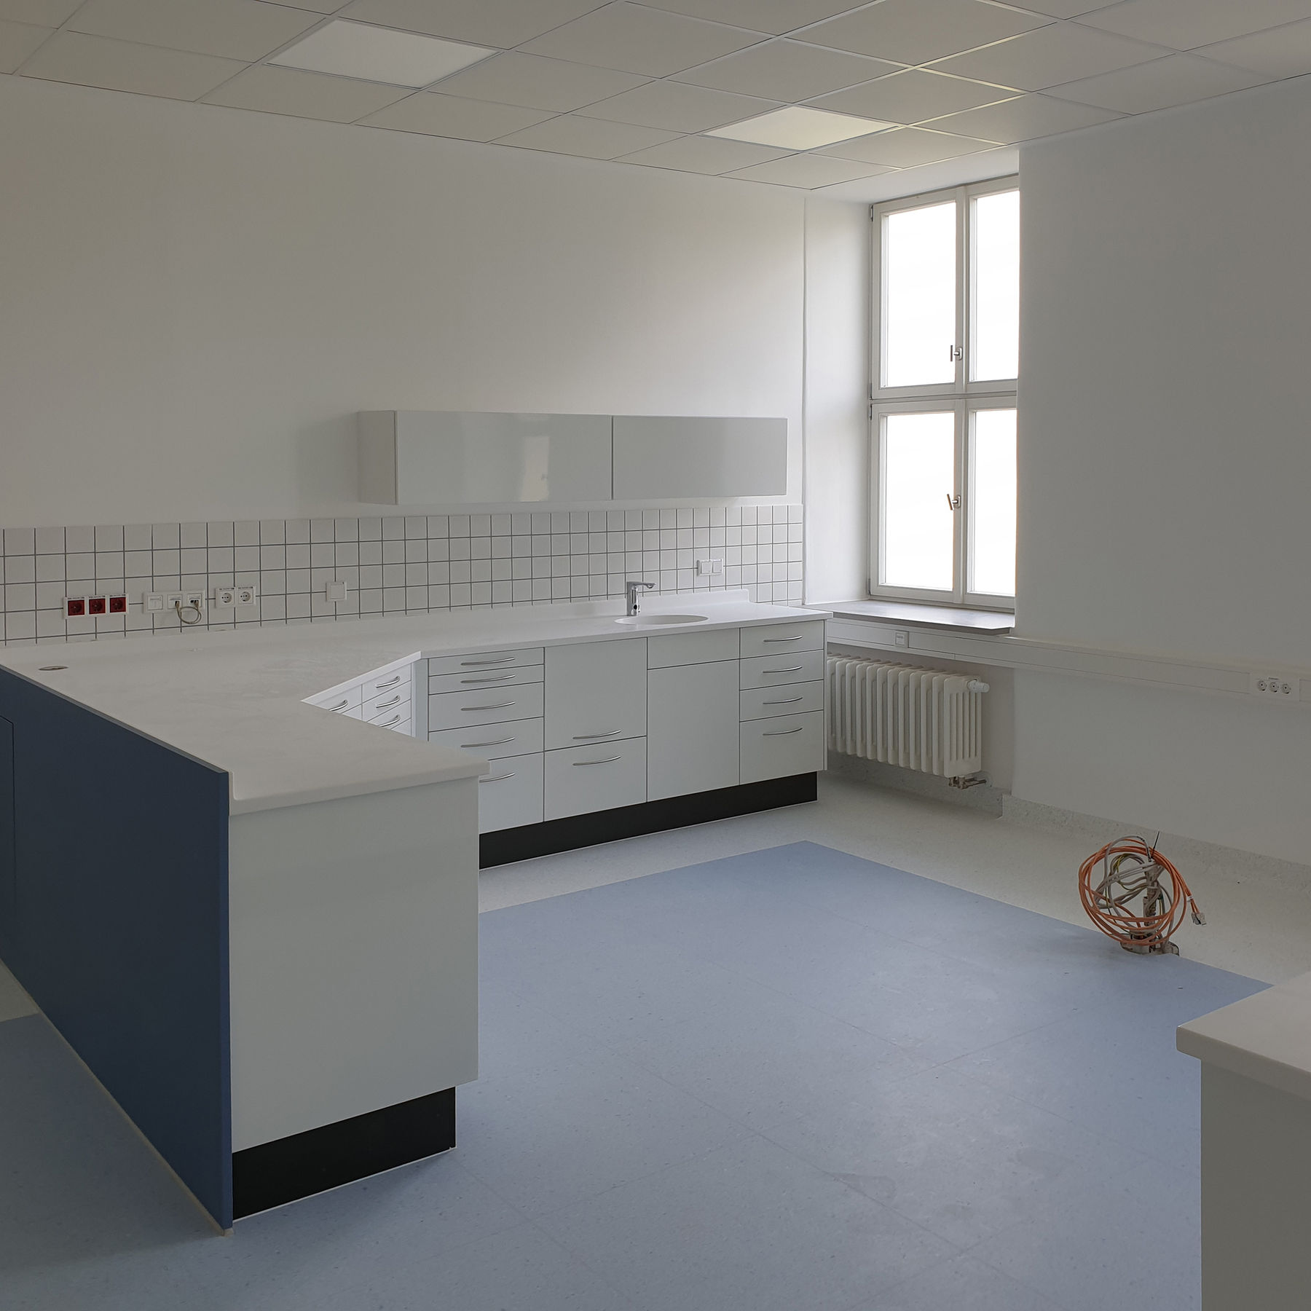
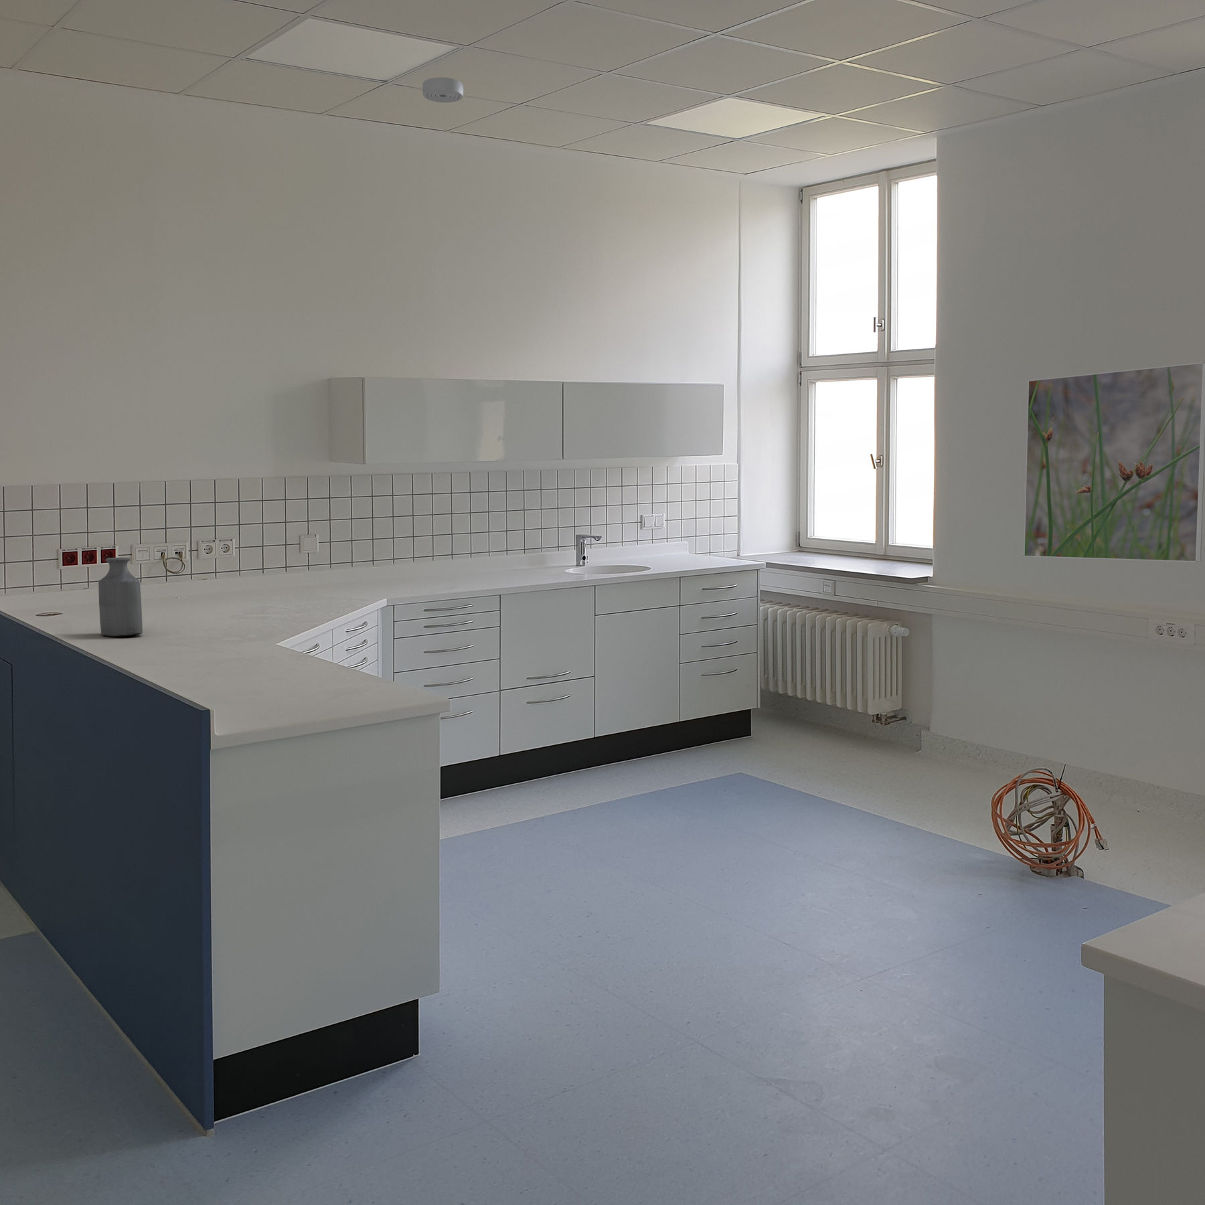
+ bottle (120, 597)
+ smoke detector (442, 89)
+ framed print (1109, 466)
